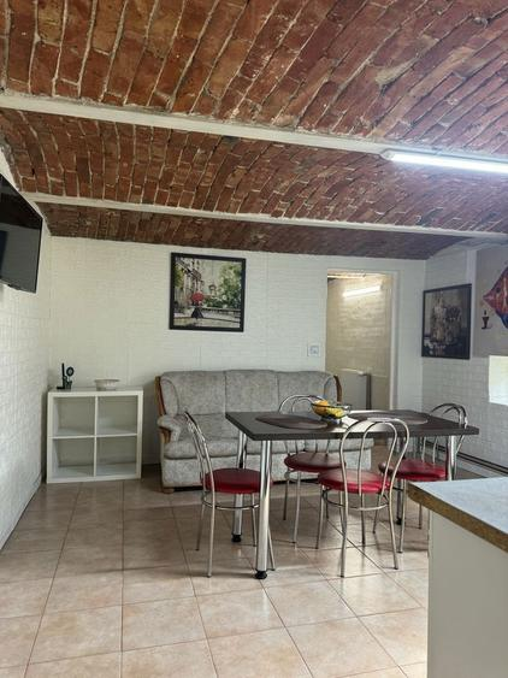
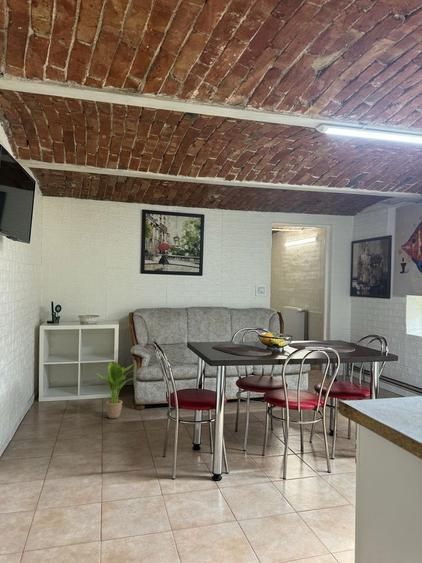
+ potted plant (119, 387)
